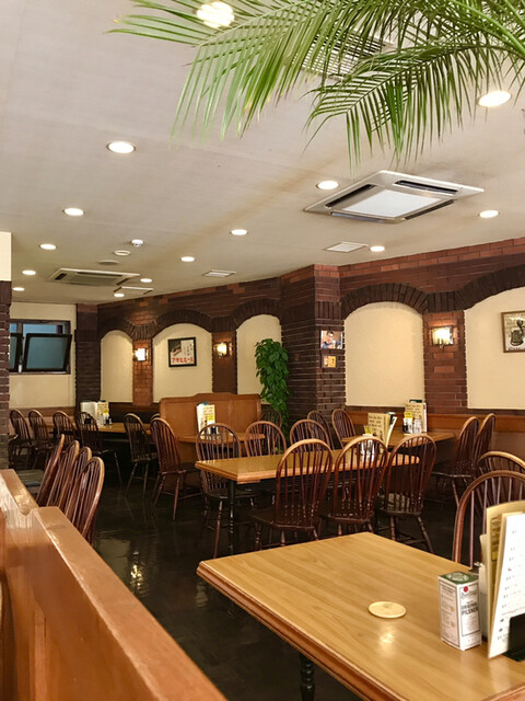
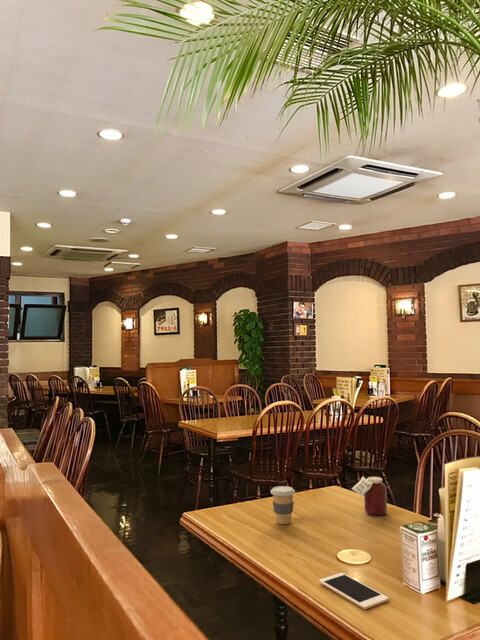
+ cell phone (352, 589)
+ jar (370, 495)
+ coffee cup (283, 505)
